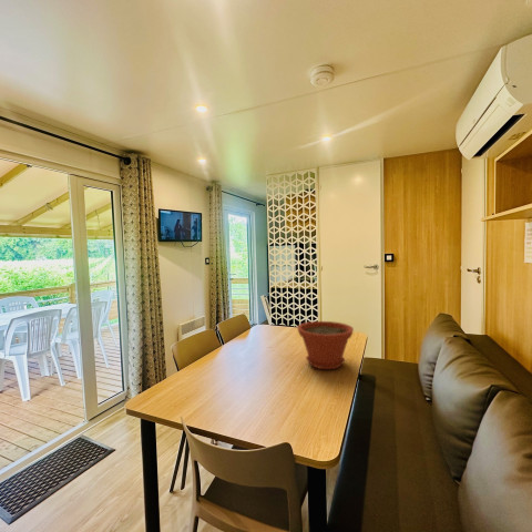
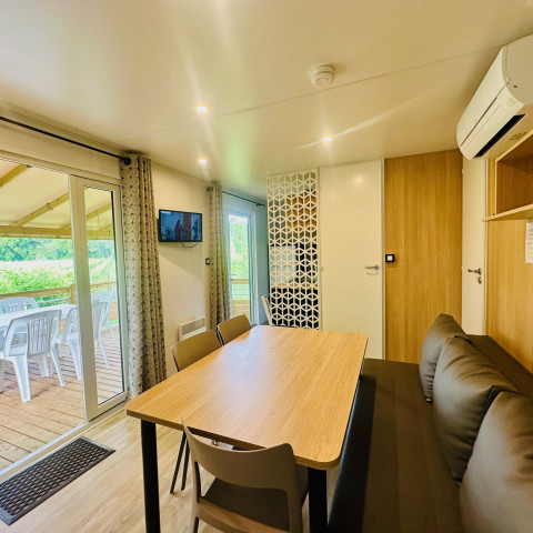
- plant pot (325, 345)
